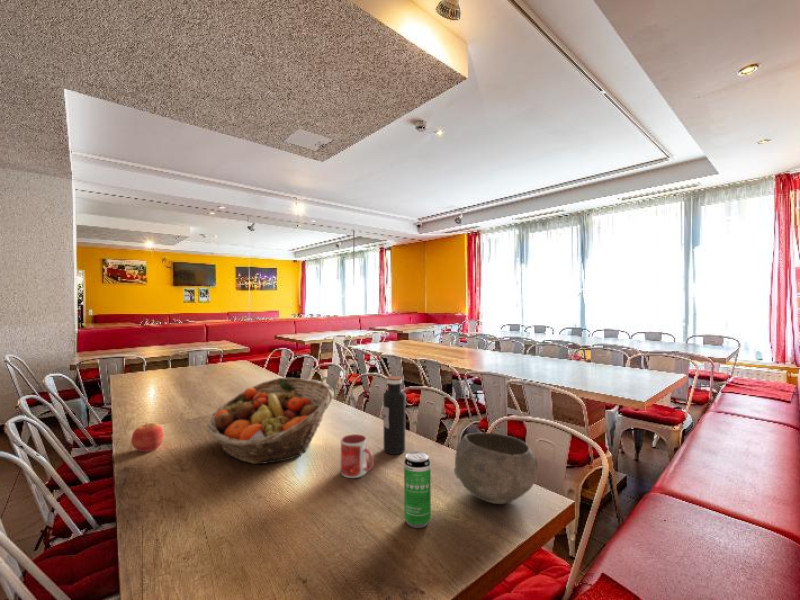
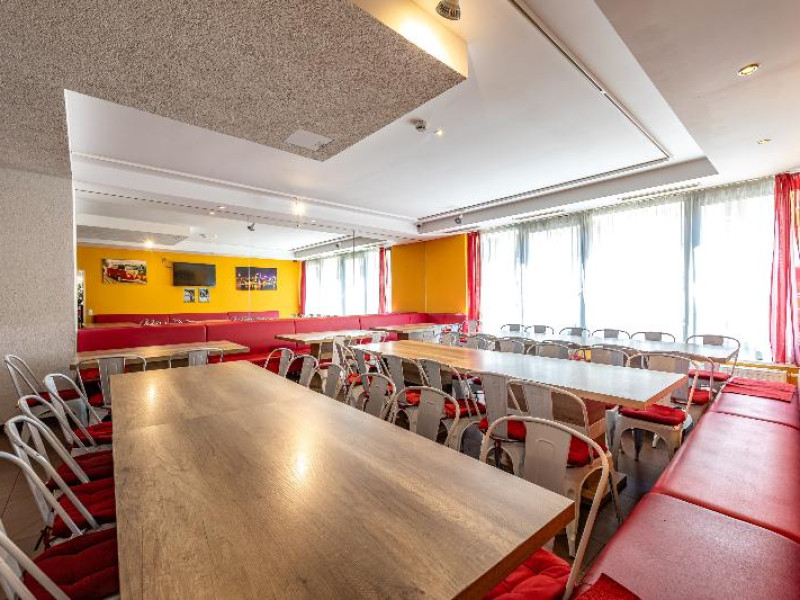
- bowl (495, 467)
- apple (148, 435)
- fruit basket (272, 416)
- mug (357, 457)
- water bottle (394, 413)
- beverage can (417, 488)
